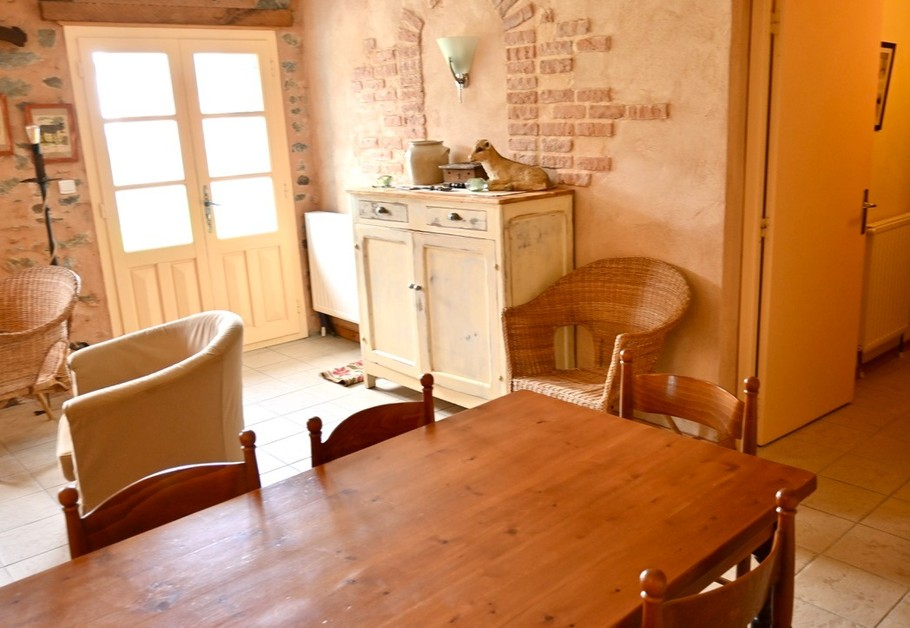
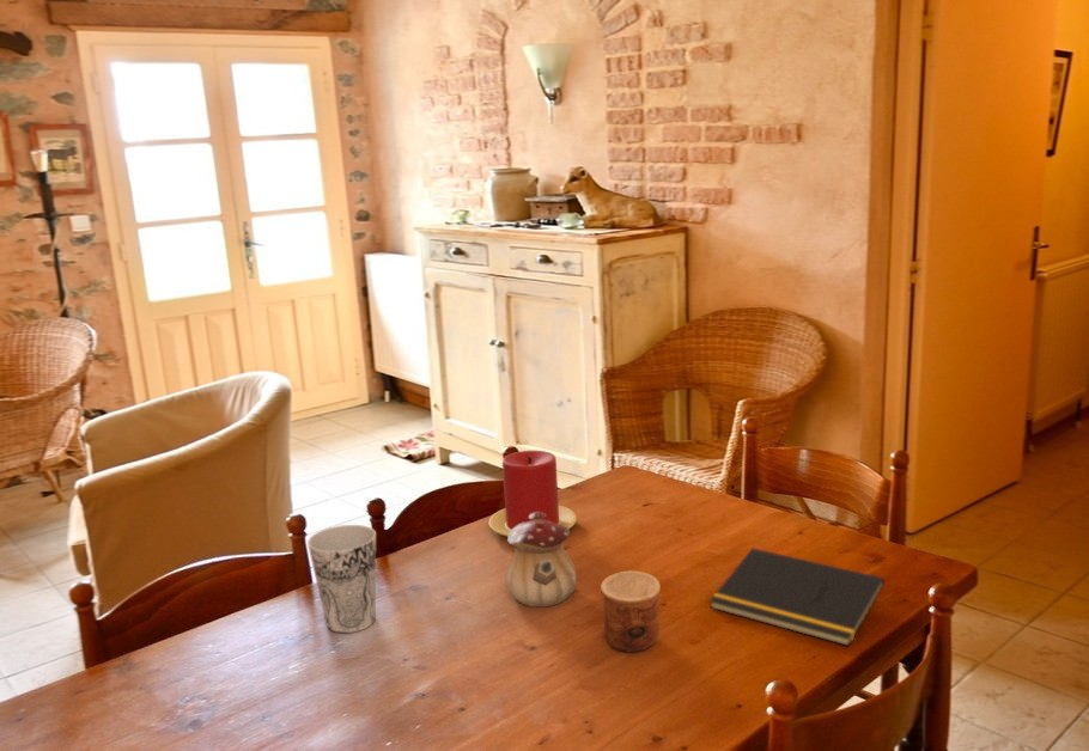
+ candle (530, 493)
+ teapot (539, 550)
+ notepad (796, 592)
+ cup (346, 579)
+ cup (631, 612)
